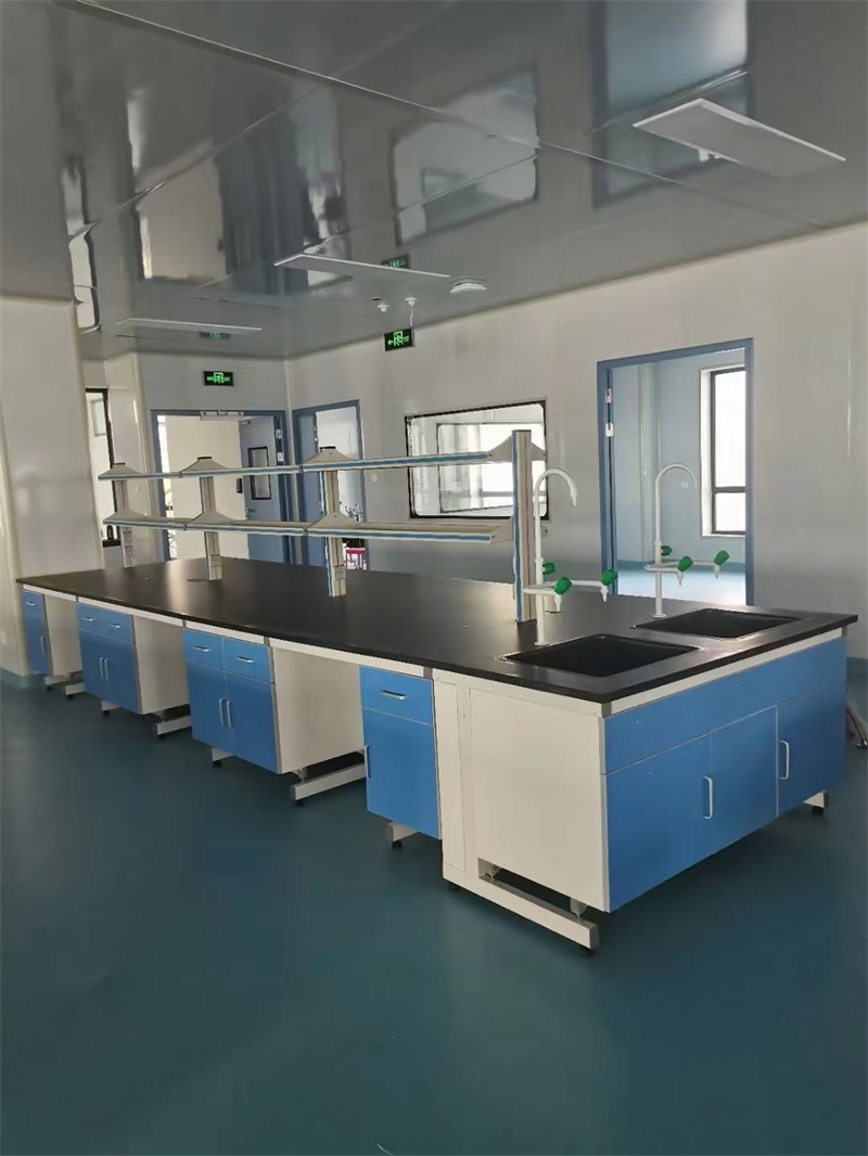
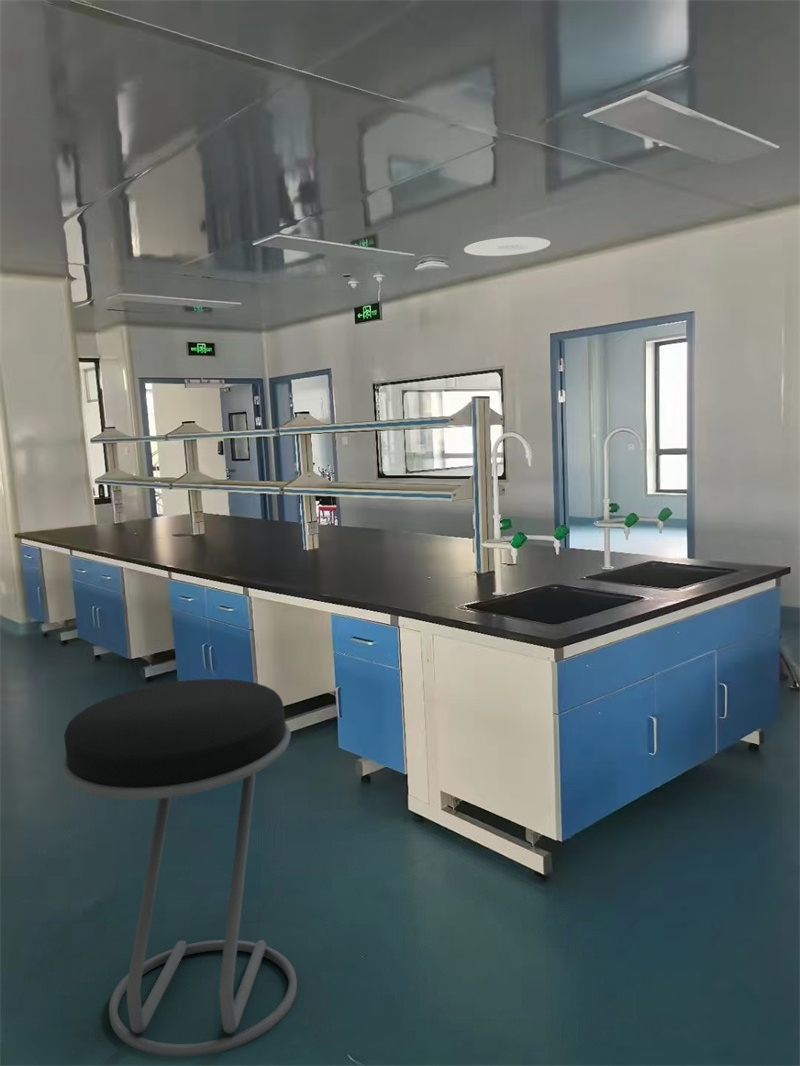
+ ceiling light (506, 242)
+ stool (161, 855)
